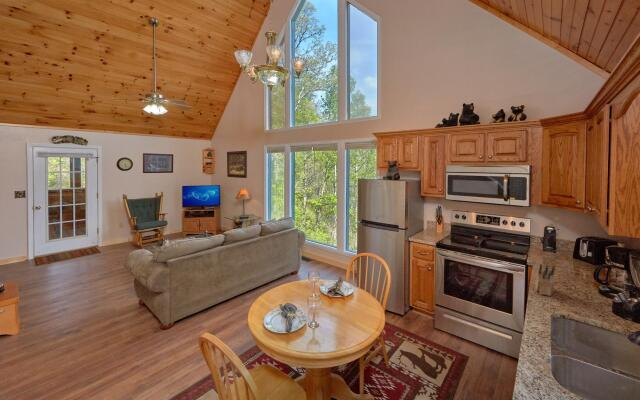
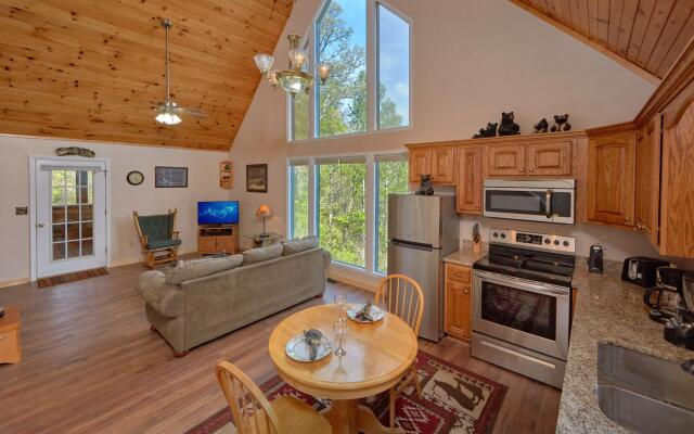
- knife block (544, 277)
